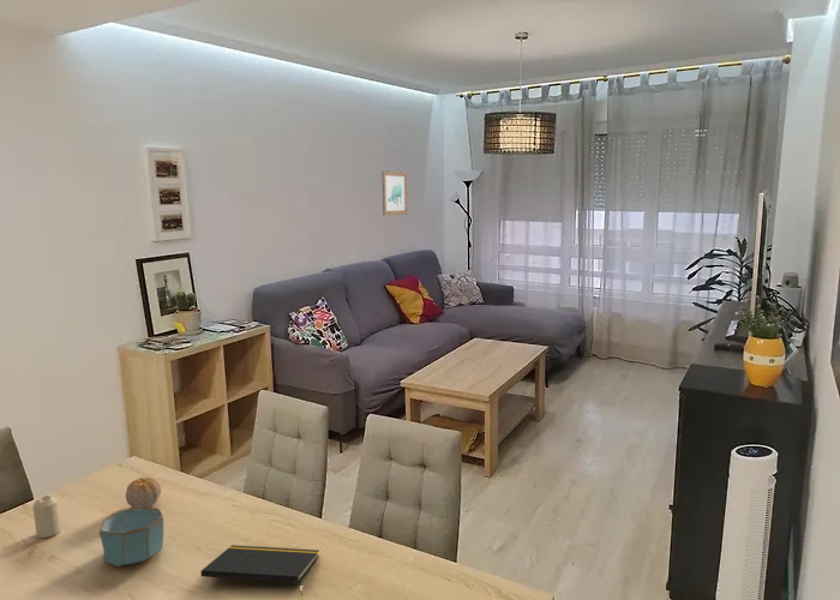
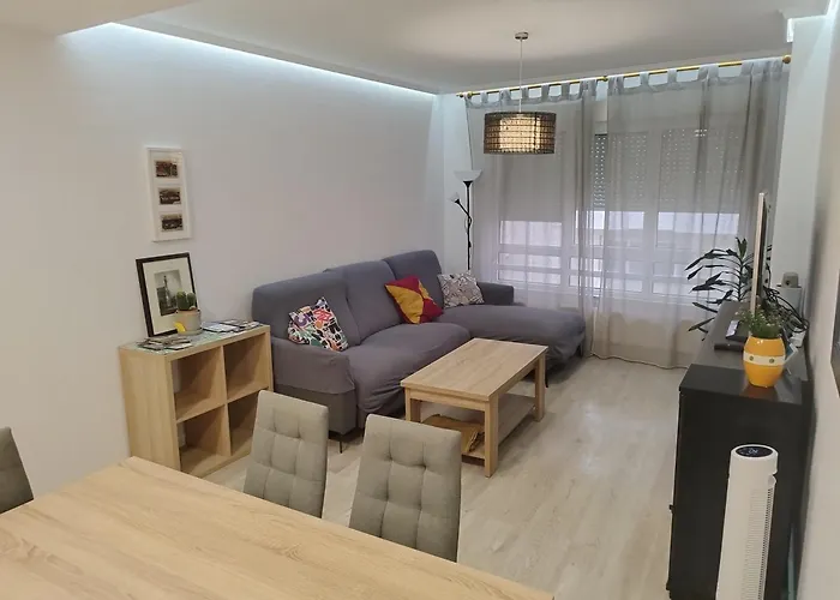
- candle (46, 515)
- bowl (131, 535)
- wall art (395, 193)
- fruit (143, 493)
- notepad (262, 563)
